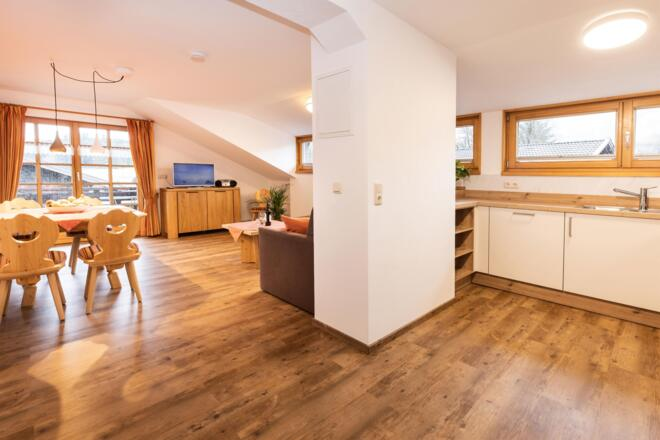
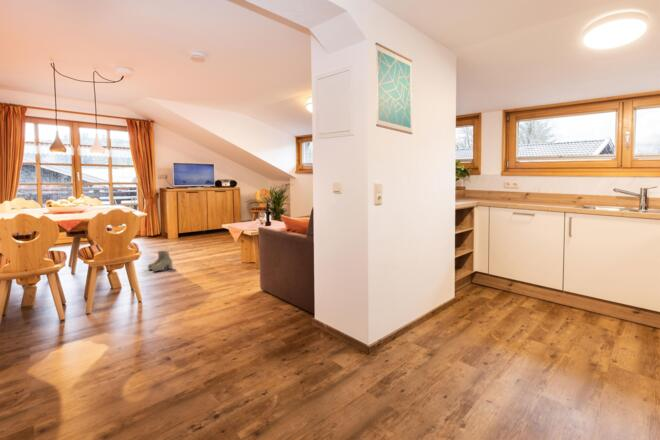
+ wall art (395, 91)
+ boots (160, 260)
